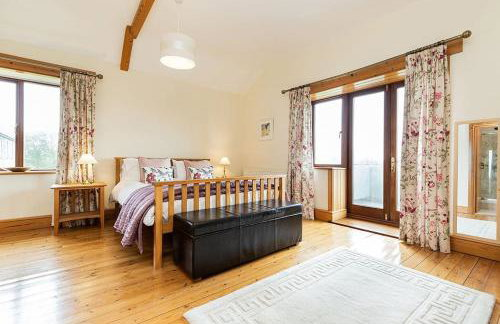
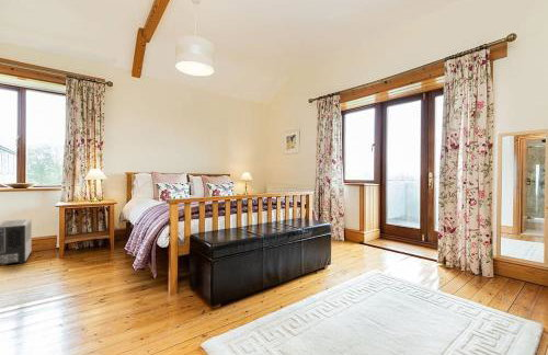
+ air purifier (13, 240)
